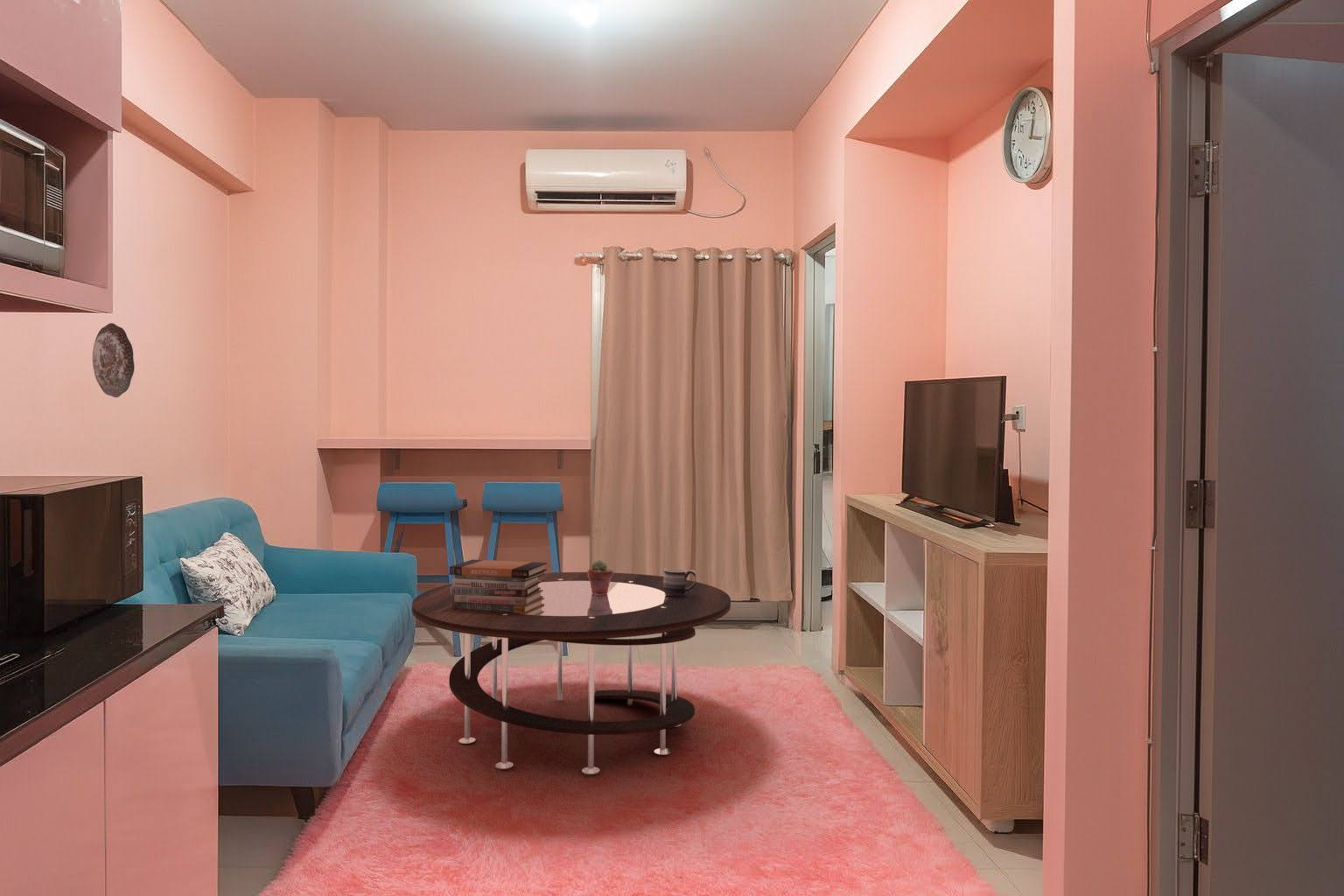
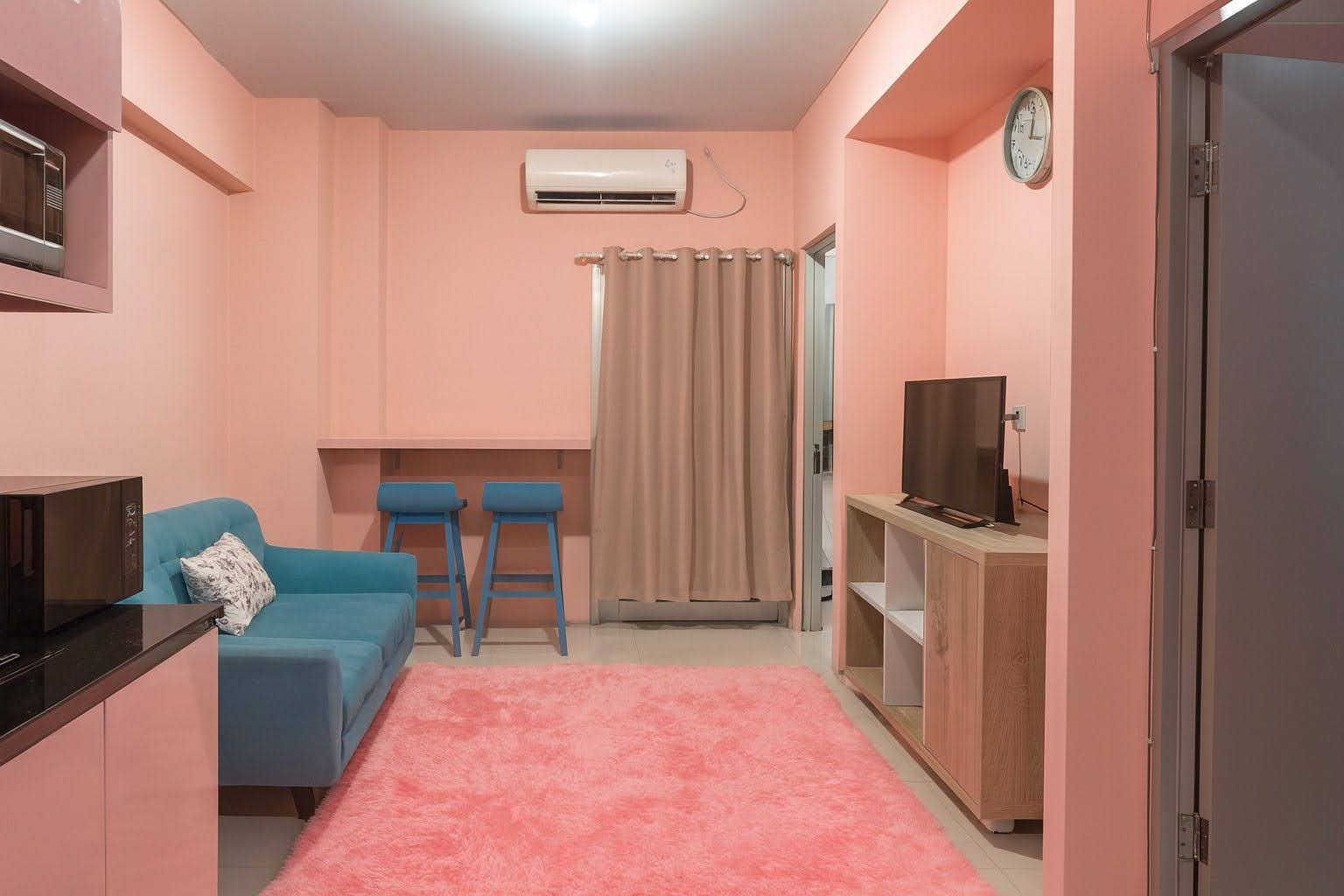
- mug (679, 581)
- book stack (498, 584)
- decorative plate (110, 360)
- coffee table (562, 664)
- potted succulent (599, 576)
